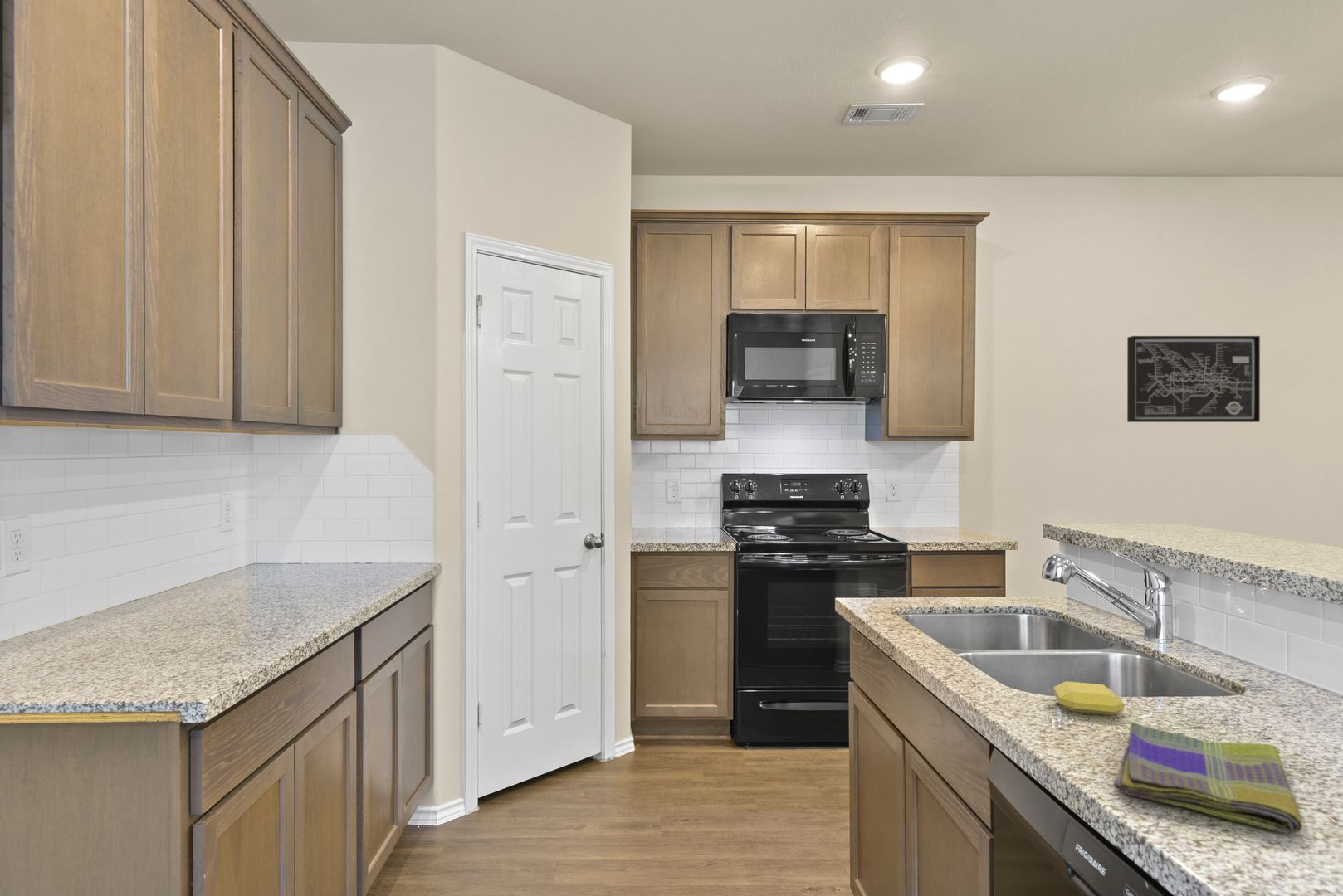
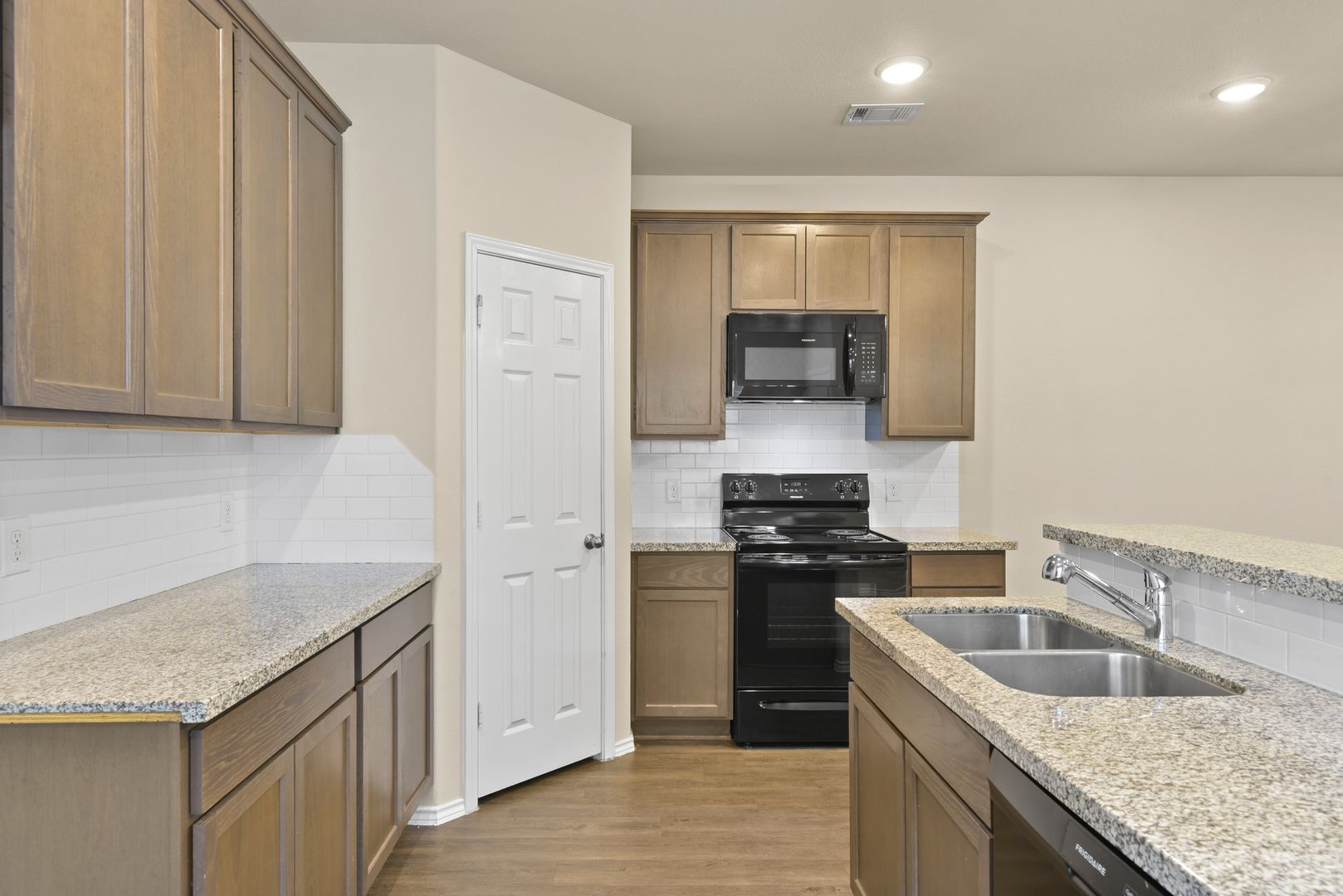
- wall art (1193, 379)
- dish towel (1203, 769)
- soap bar (1087, 698)
